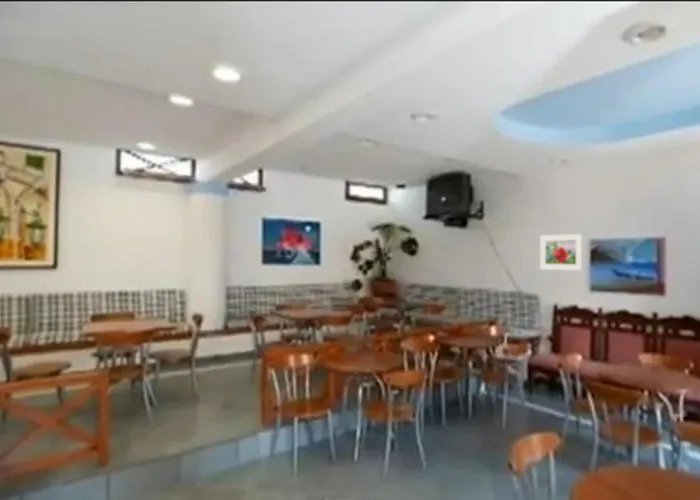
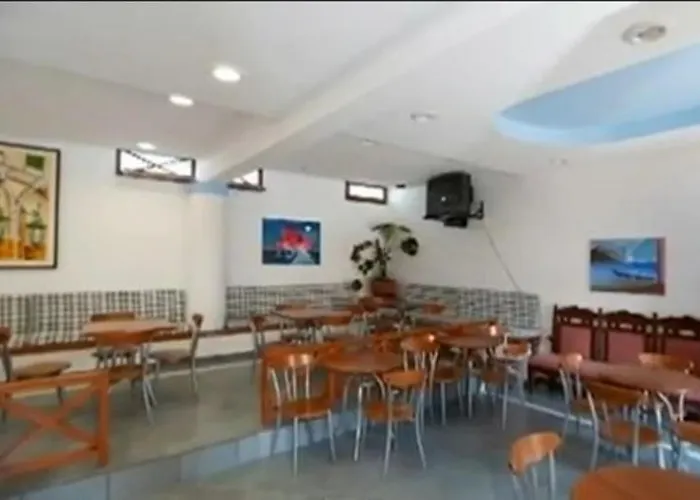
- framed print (560, 252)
